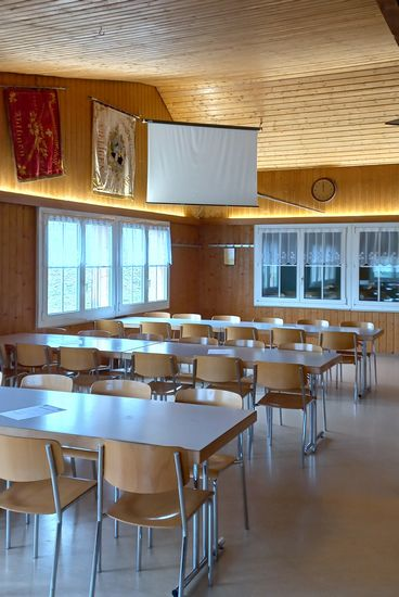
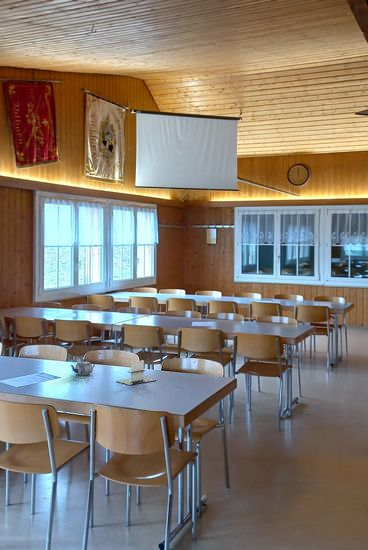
+ teapot (82, 367)
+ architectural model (136, 370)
